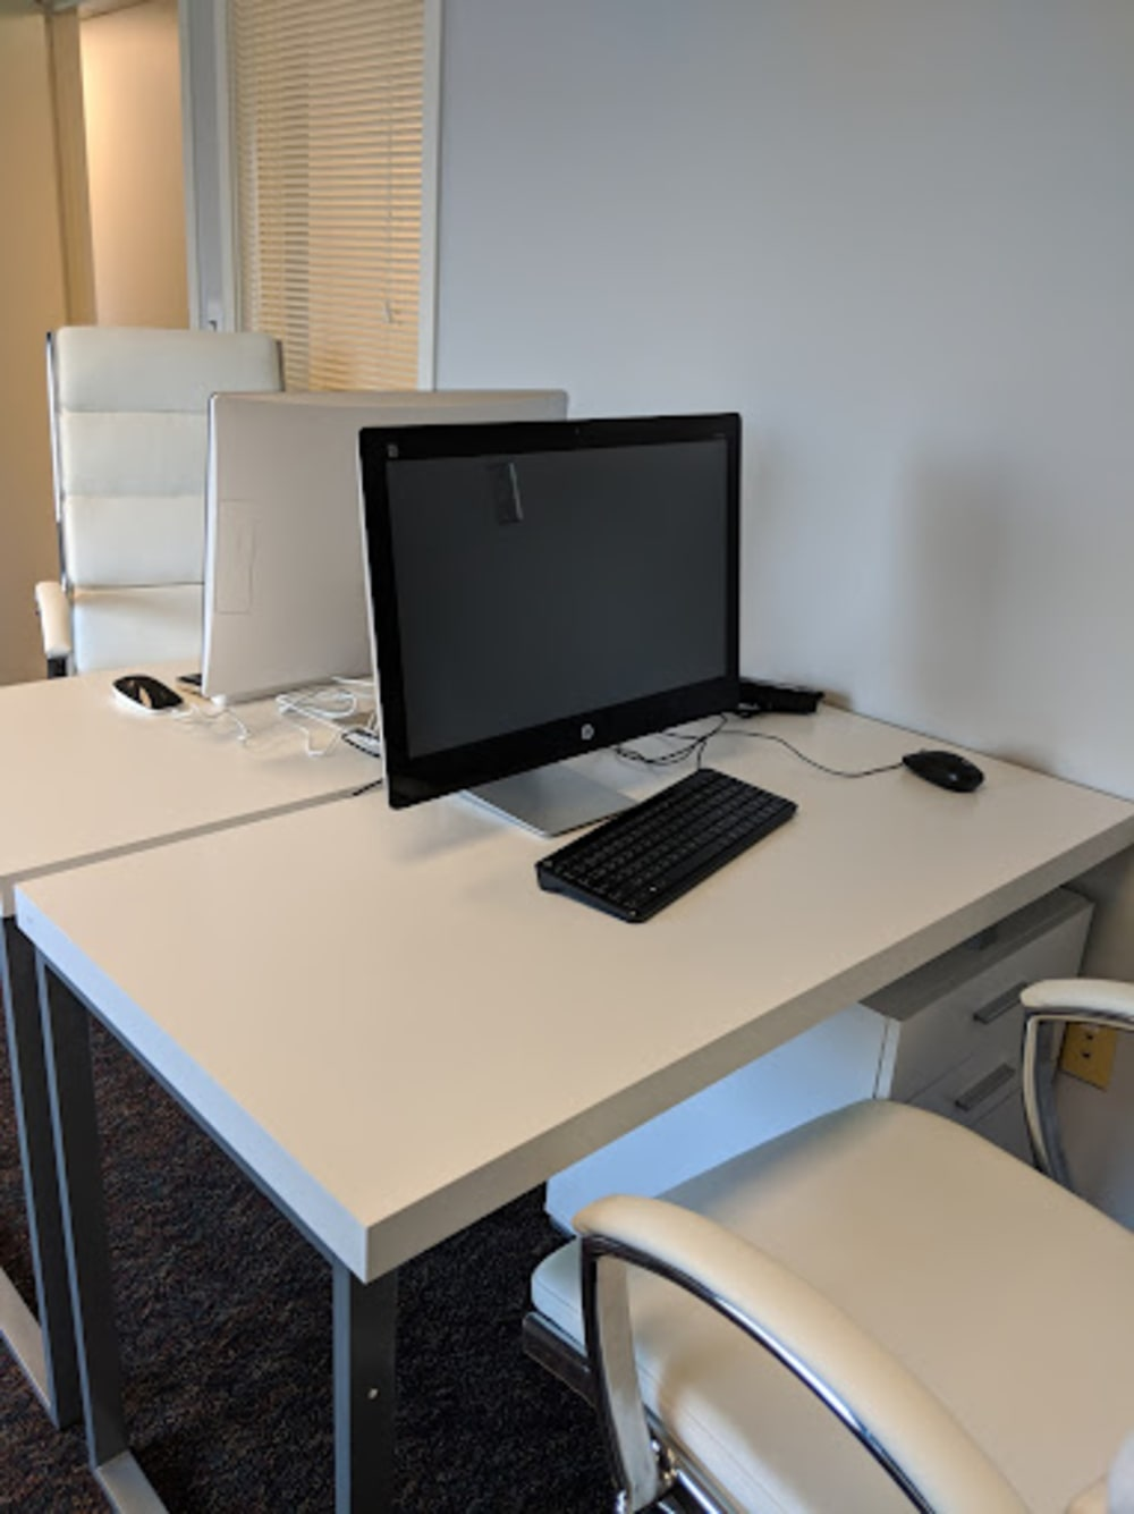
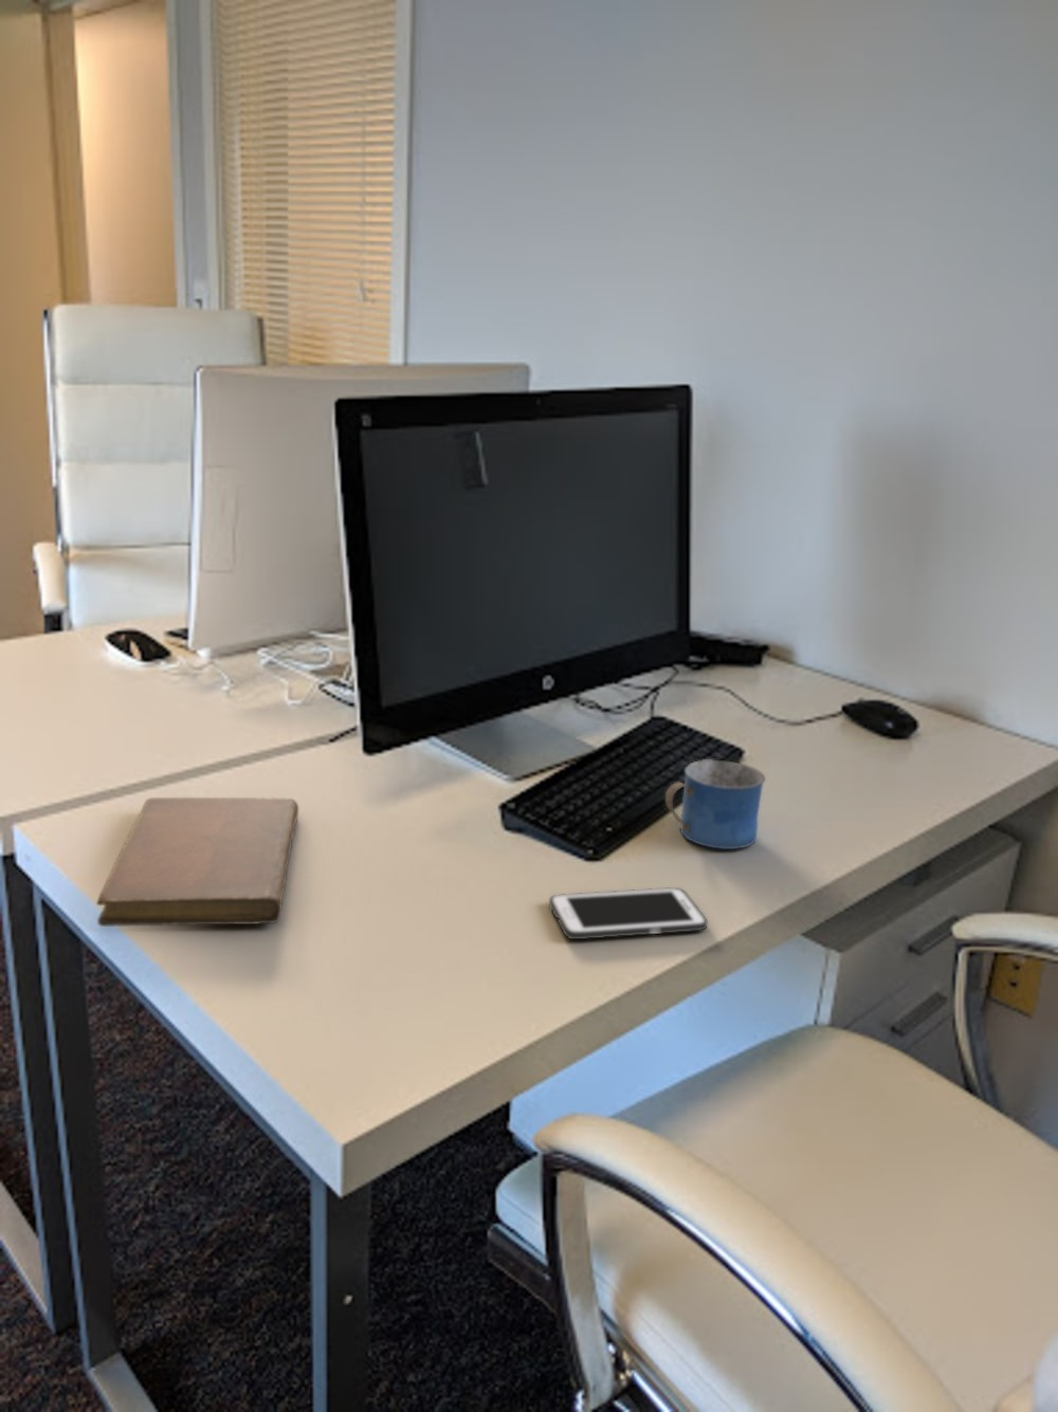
+ mug (710, 804)
+ cell phone (628, 913)
+ notebook (209, 854)
